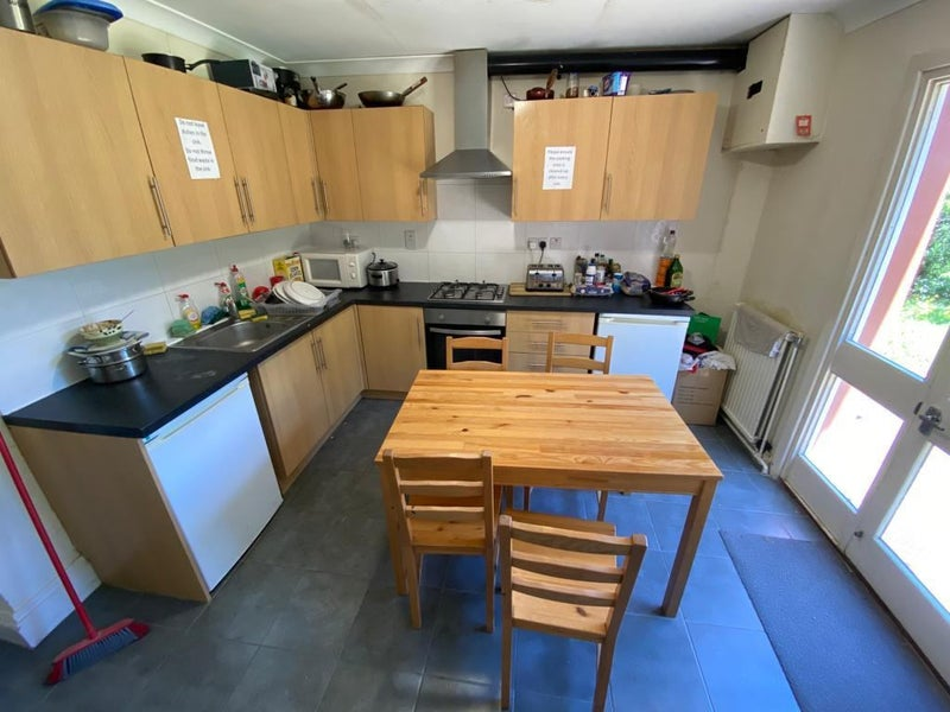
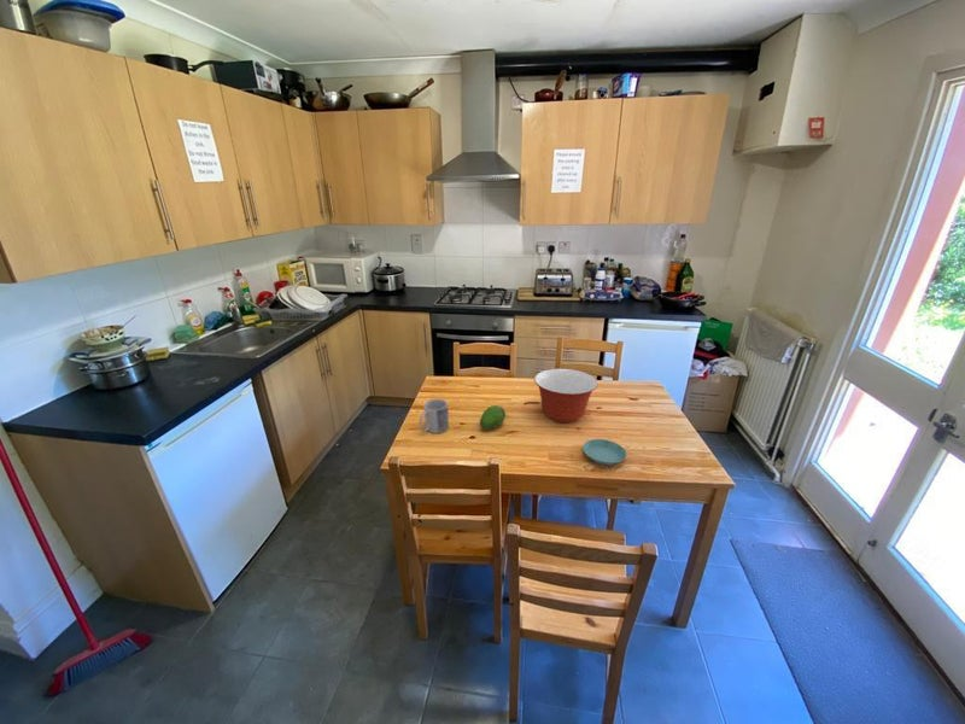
+ saucer (603, 453)
+ mixing bowl (563, 397)
+ fruit (492, 416)
+ mug (435, 416)
